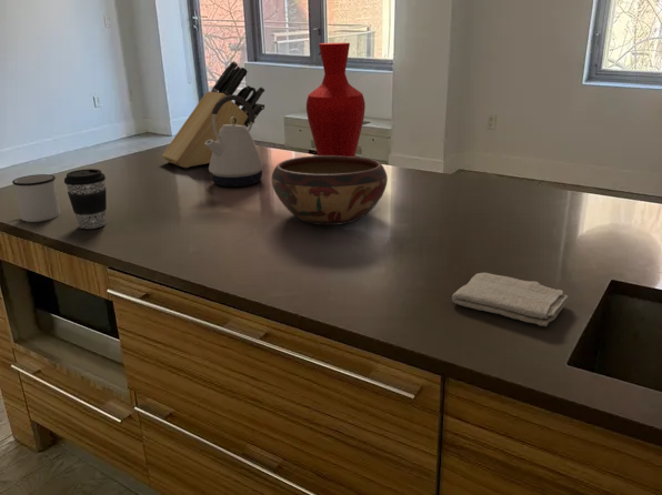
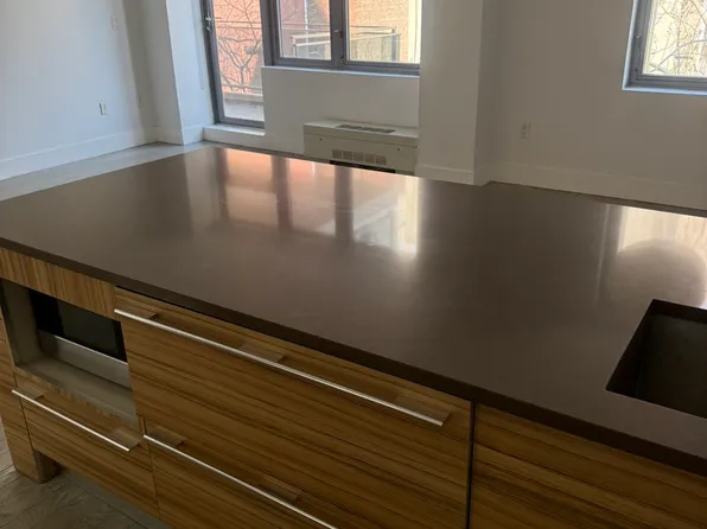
- kettle (232, 140)
- decorative bowl (329, 189)
- washcloth (510, 296)
- knife block (211, 112)
- coffee cup (88, 199)
- vase (335, 111)
- mug (33, 196)
